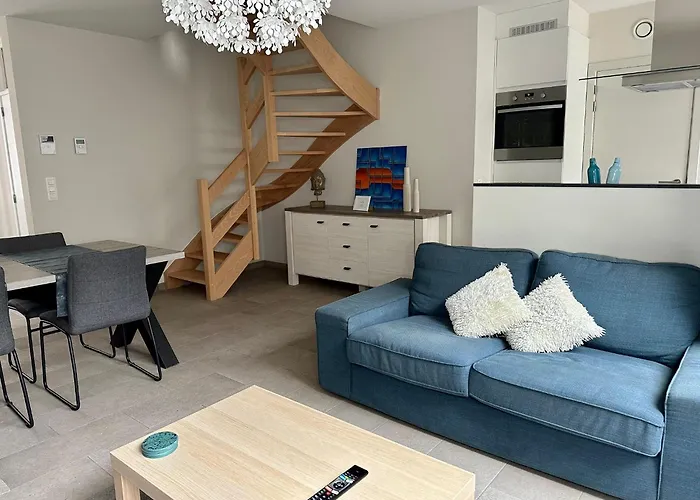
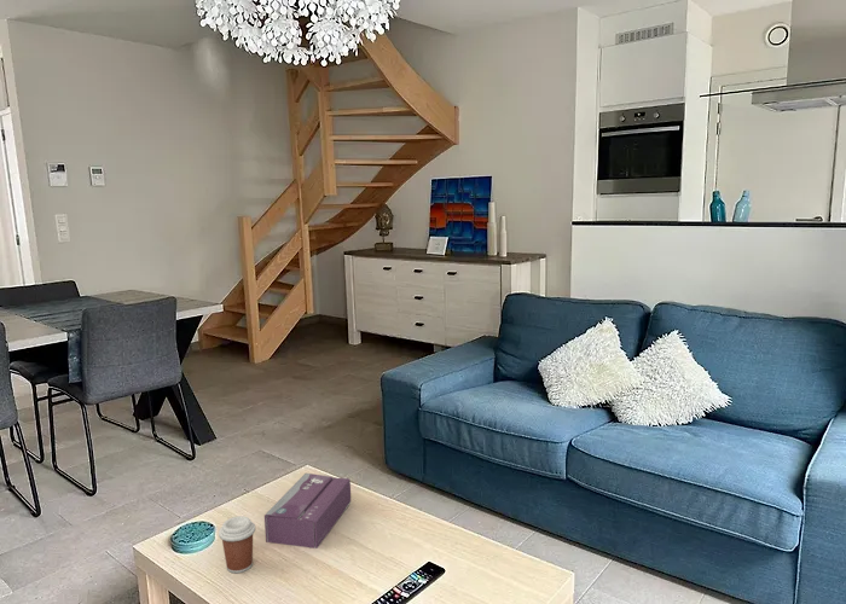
+ tissue box (309, 507)
+ coffee cup (238, 544)
